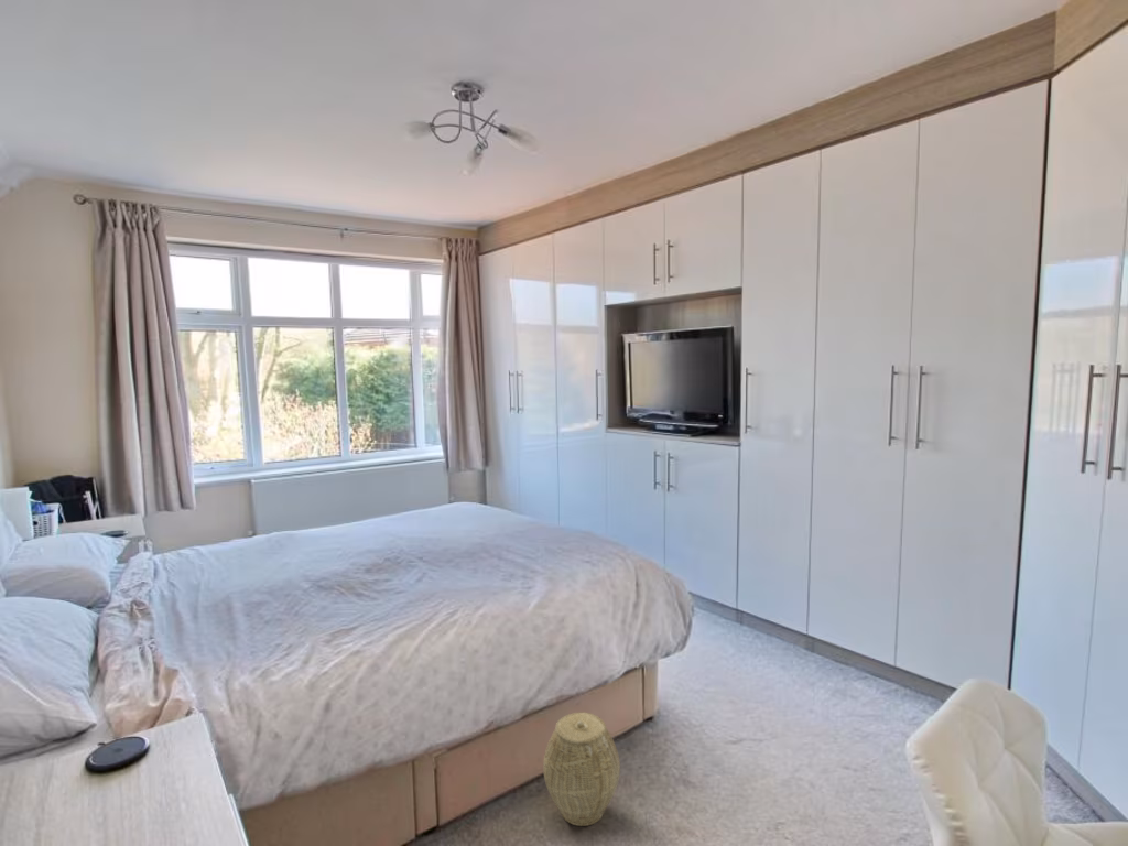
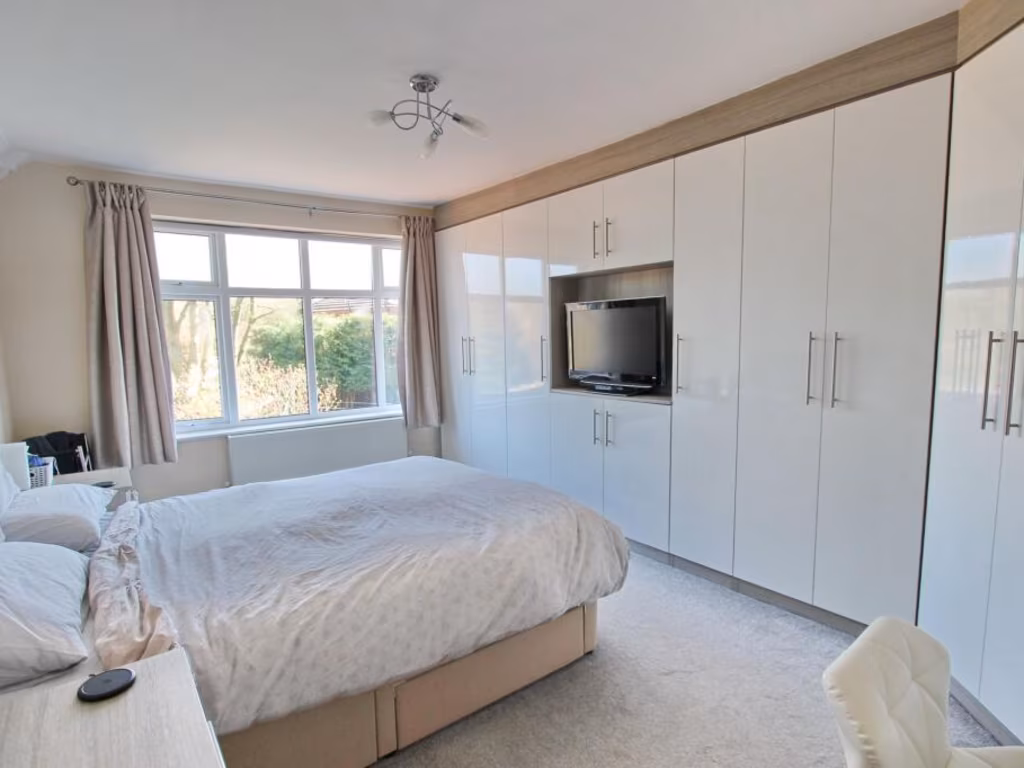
- woven basket (581, 766)
